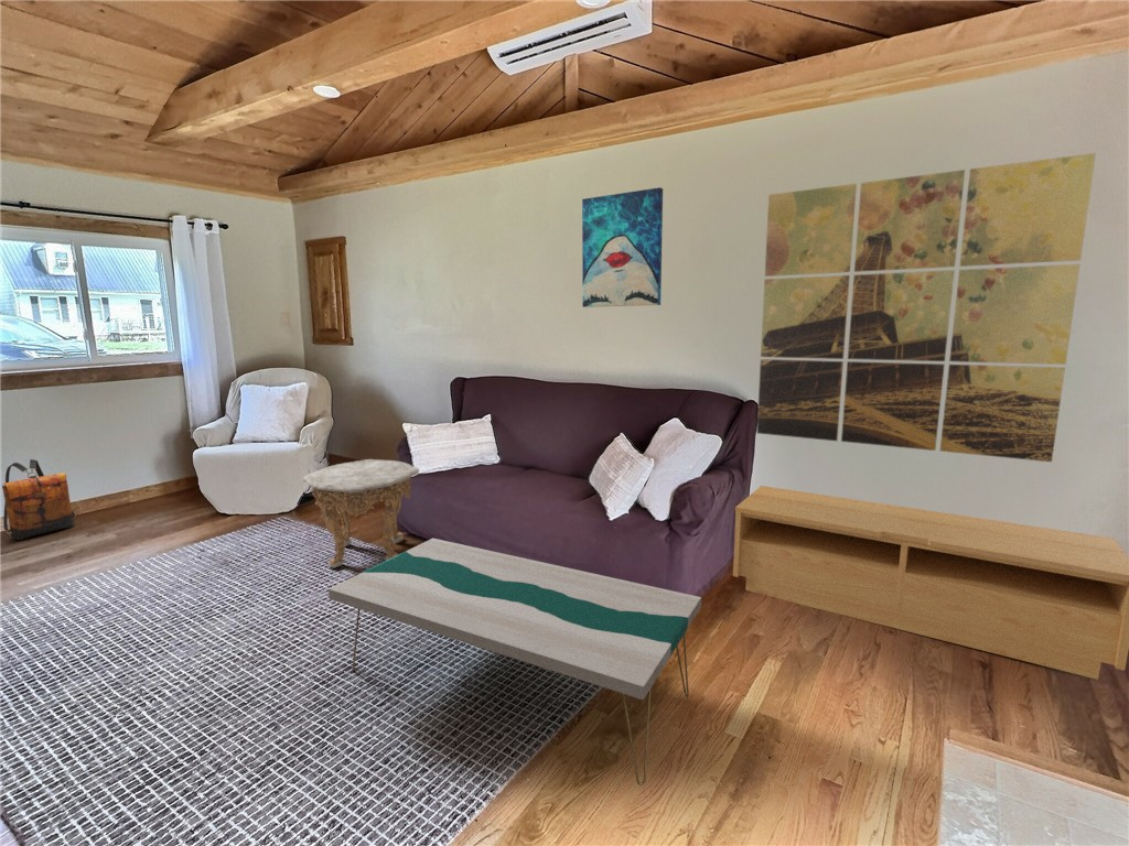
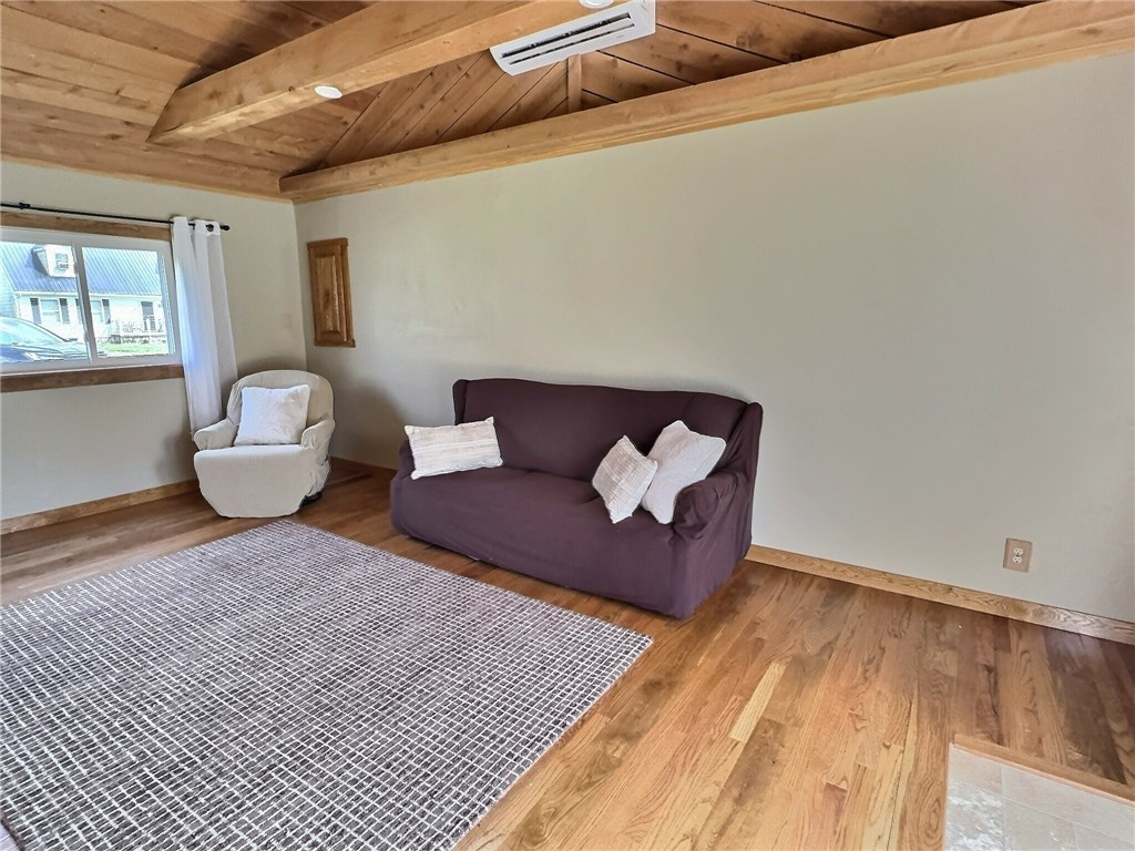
- side table (365, 512)
- backpack (33, 496)
- wall art (620, 250)
- wall art (897, 316)
- tv stand (904, 566)
- coffee table (512, 639)
